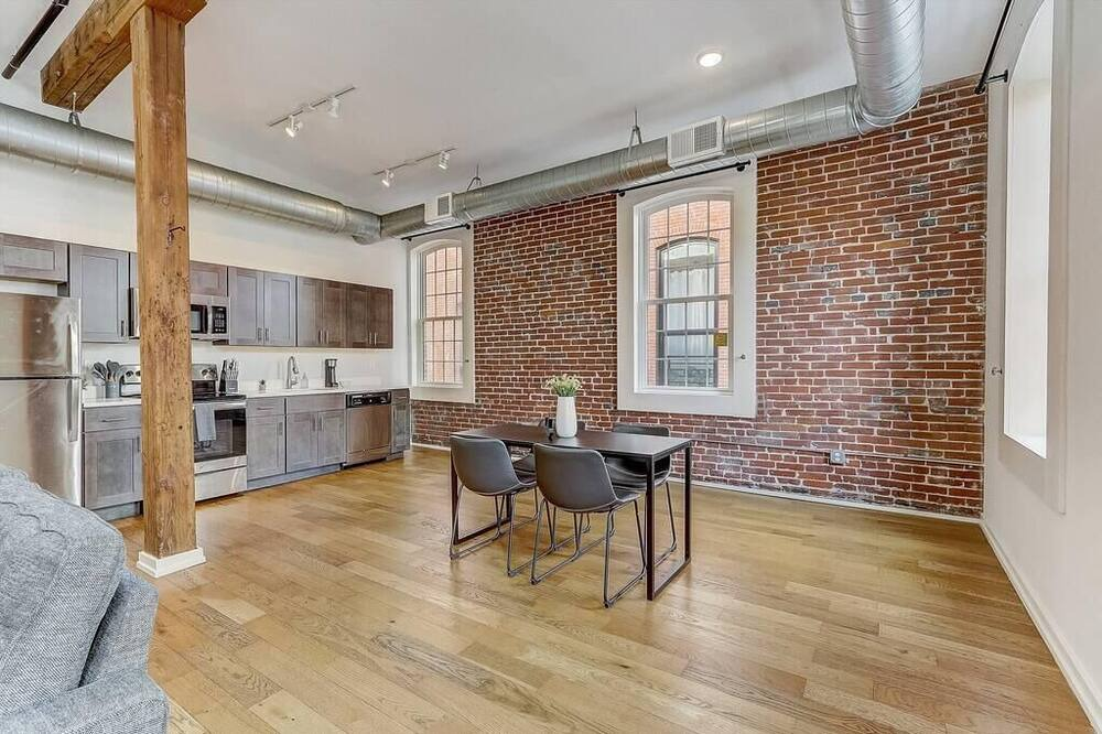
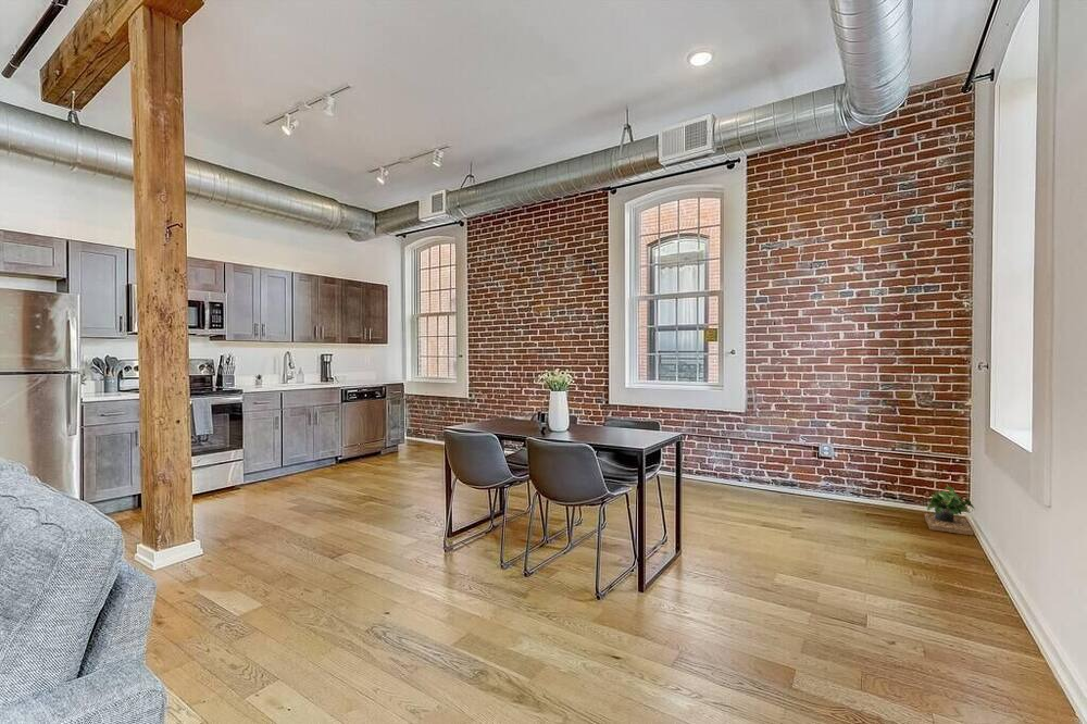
+ potted plant (950, 505)
